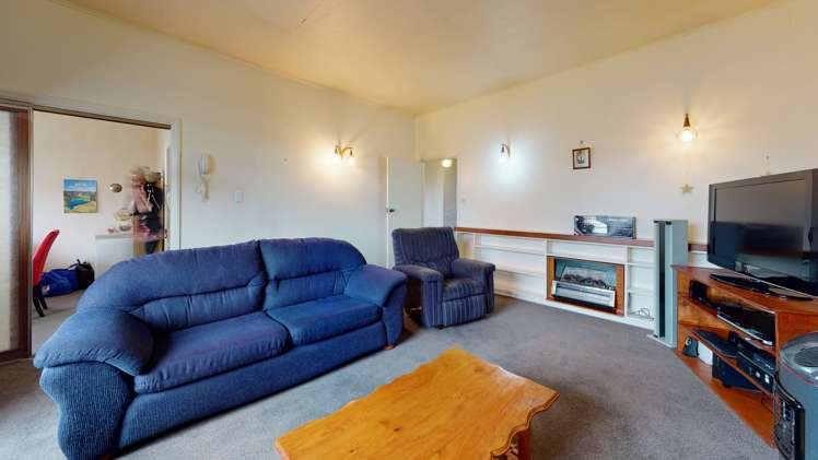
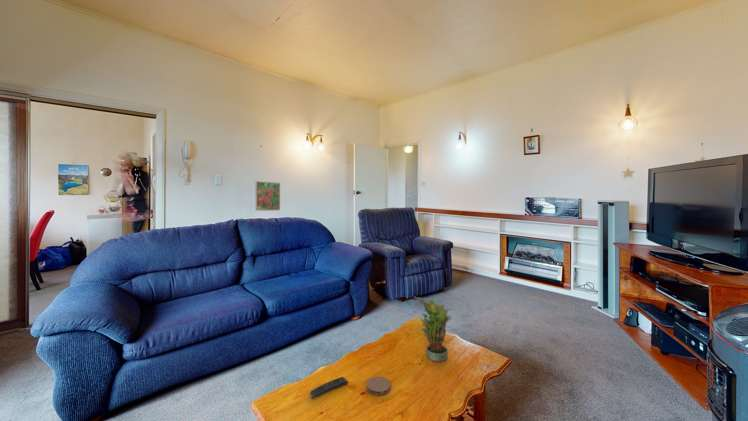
+ coaster (378, 385)
+ remote control (328, 387)
+ potted plant (431, 325)
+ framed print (268, 196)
